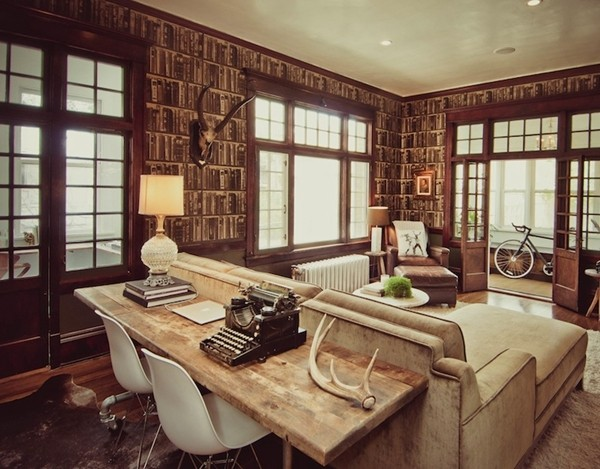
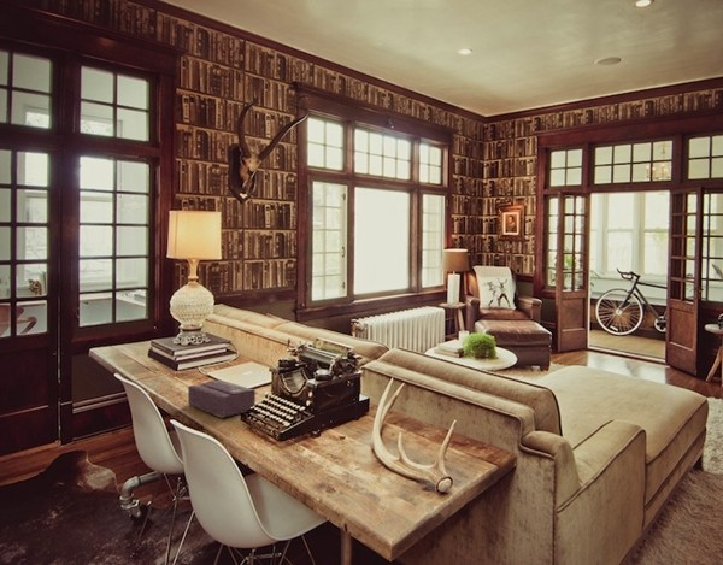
+ tissue box (221, 396)
